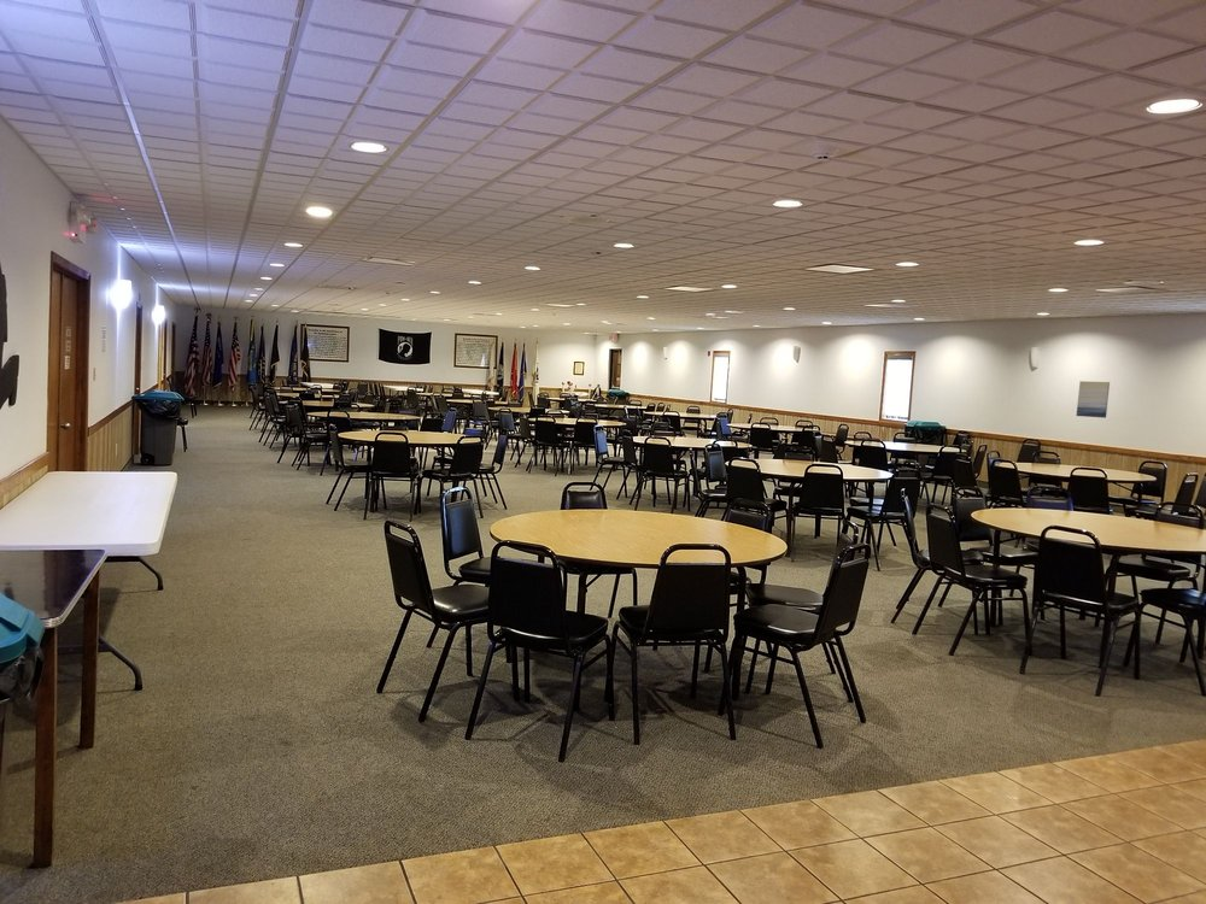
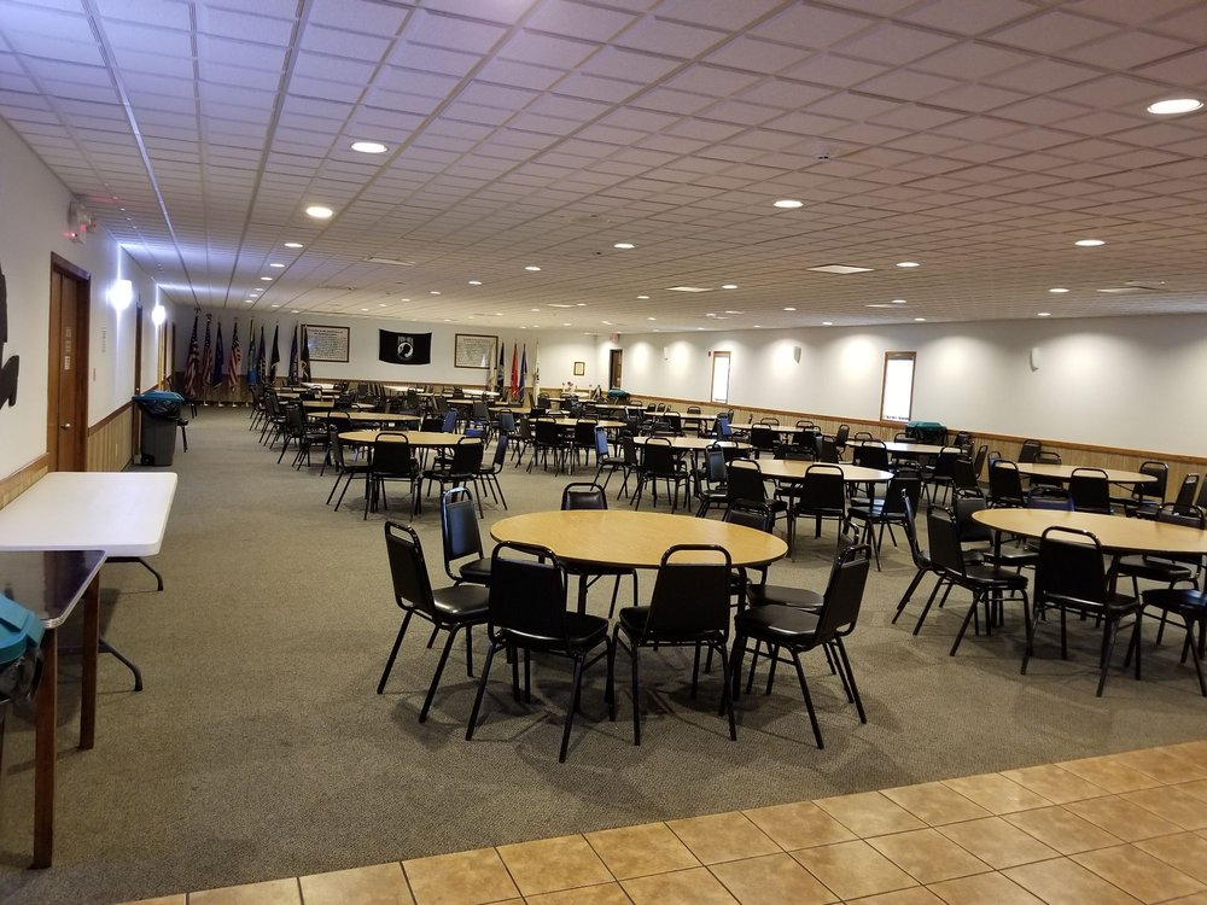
- wall art (1093, 399)
